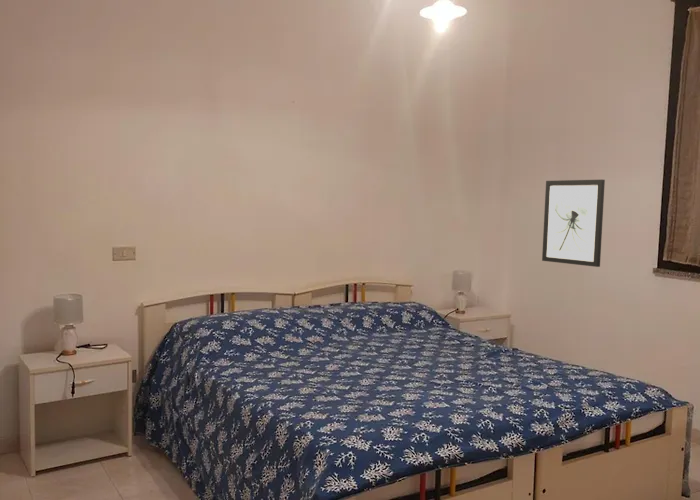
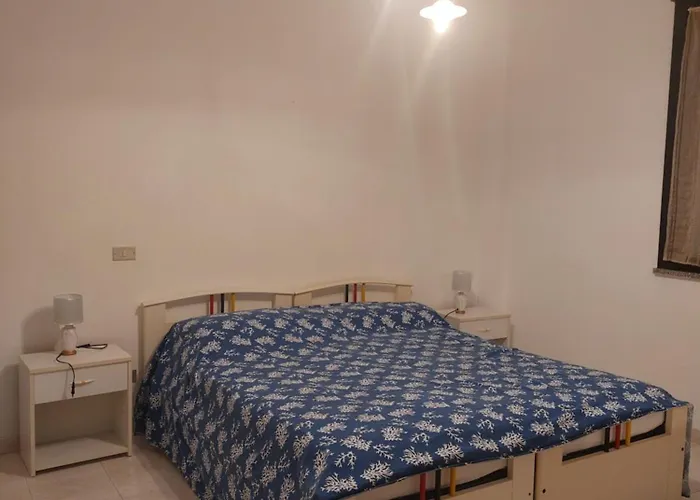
- wall art (571, 222)
